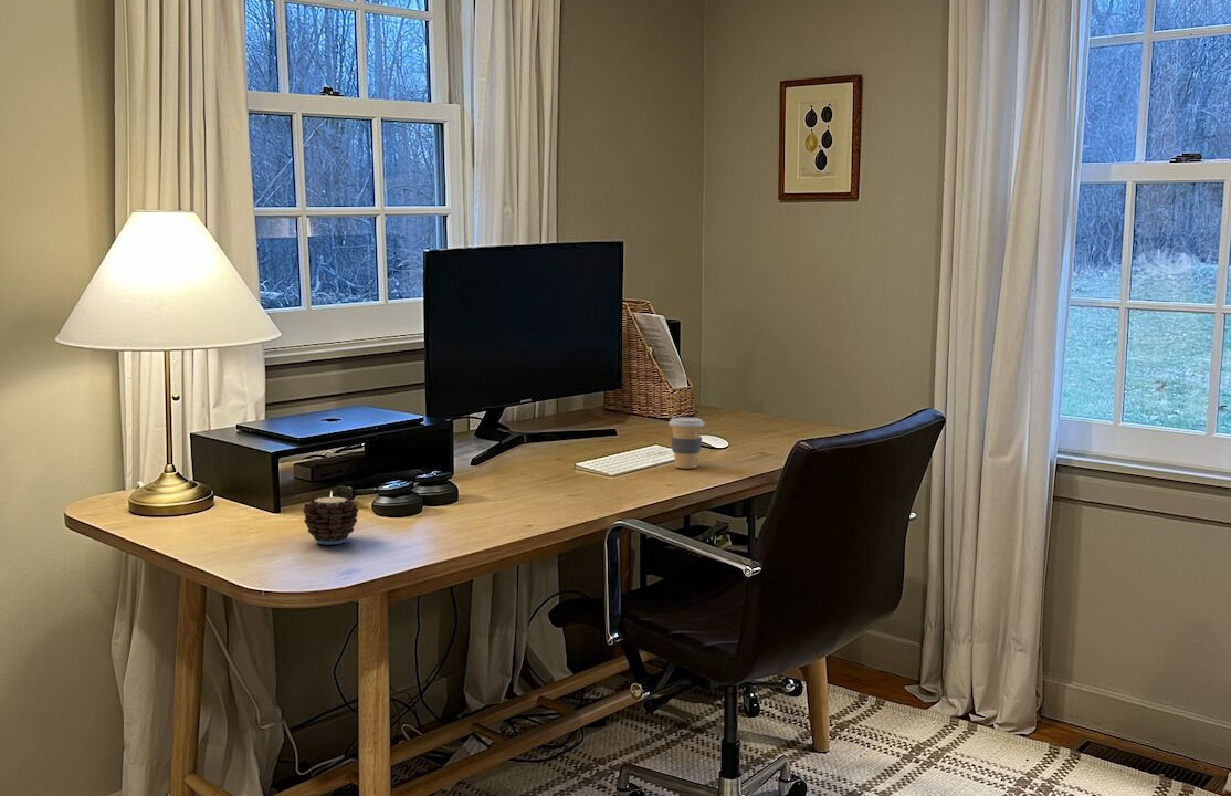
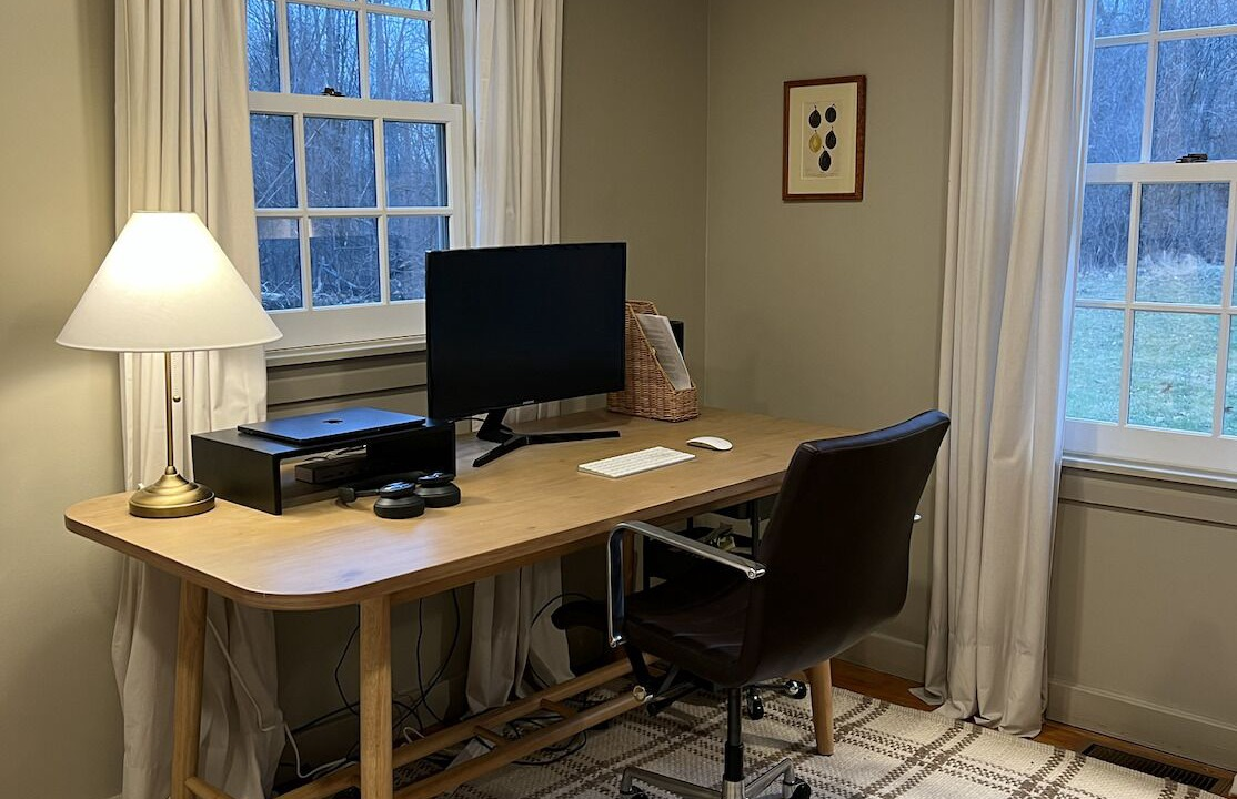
- coffee cup (686, 442)
- candle (330, 515)
